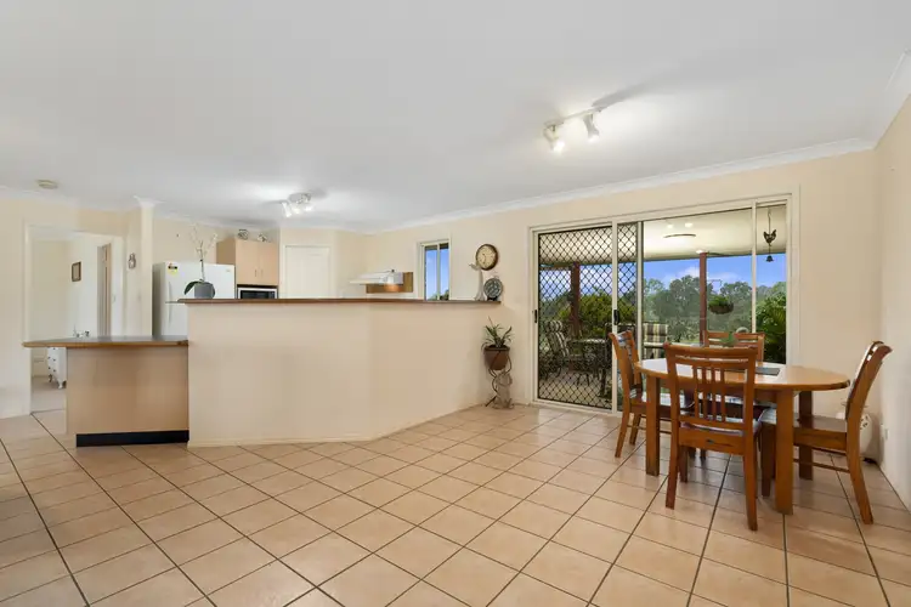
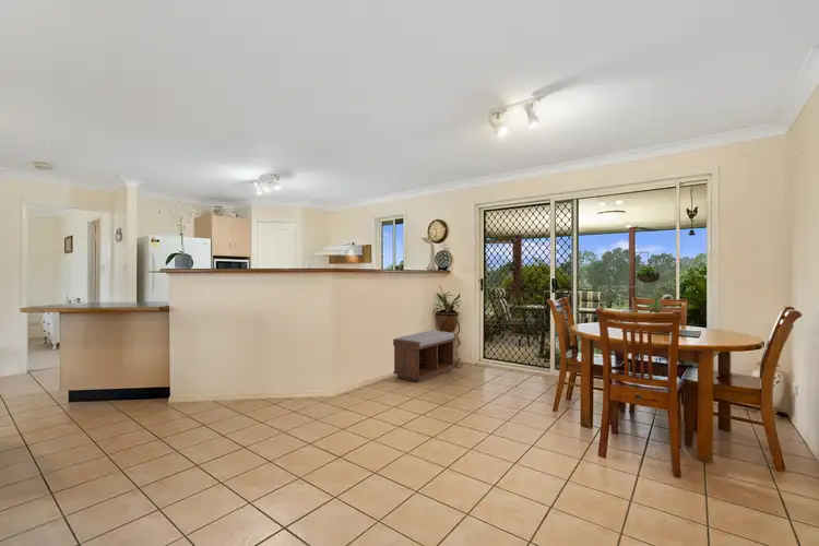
+ bench (425, 354)
